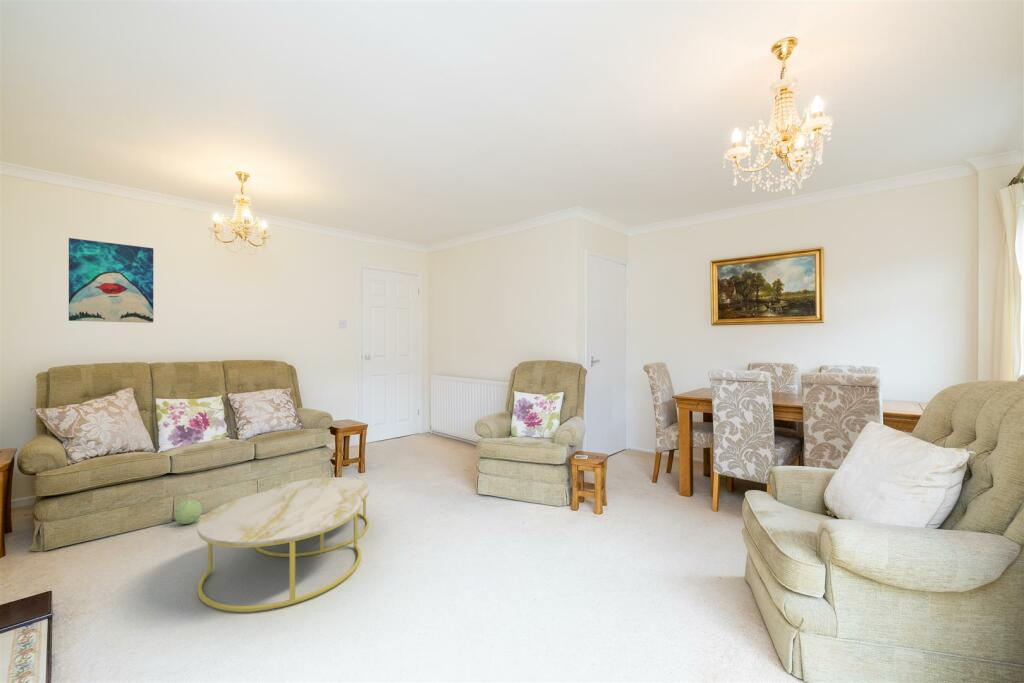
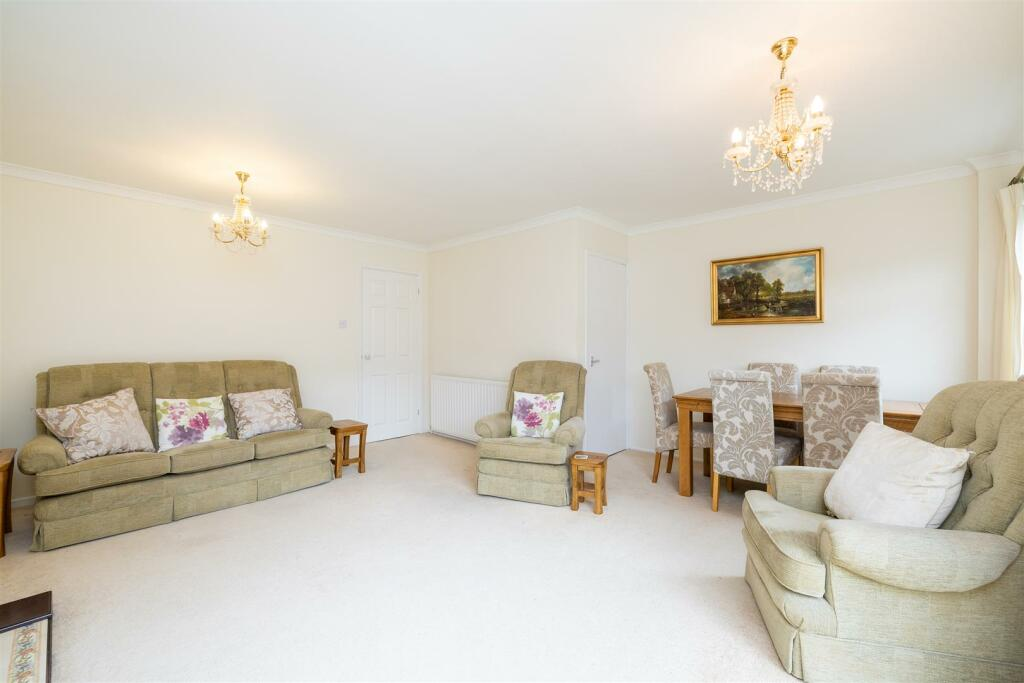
- plush toy (188, 511)
- wall art (113, 282)
- coffee table (300, 522)
